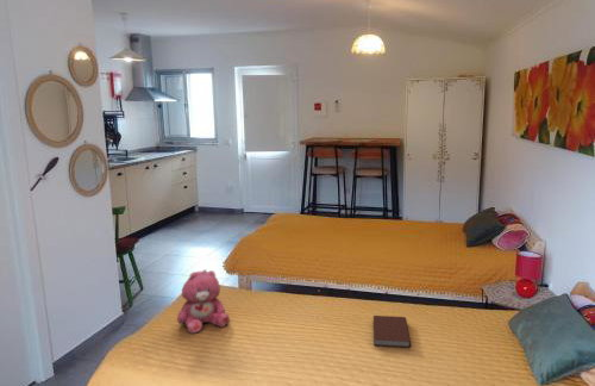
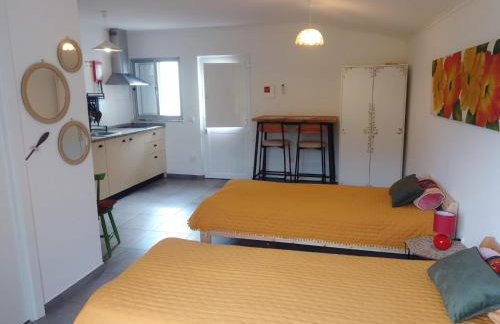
- book (390, 330)
- teddy bear (202, 297)
